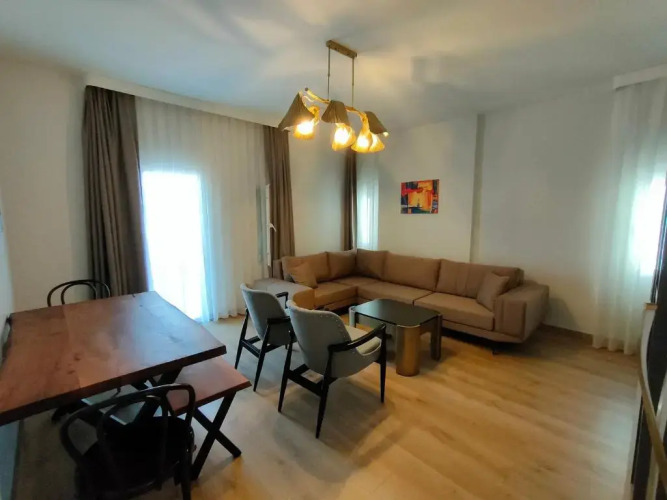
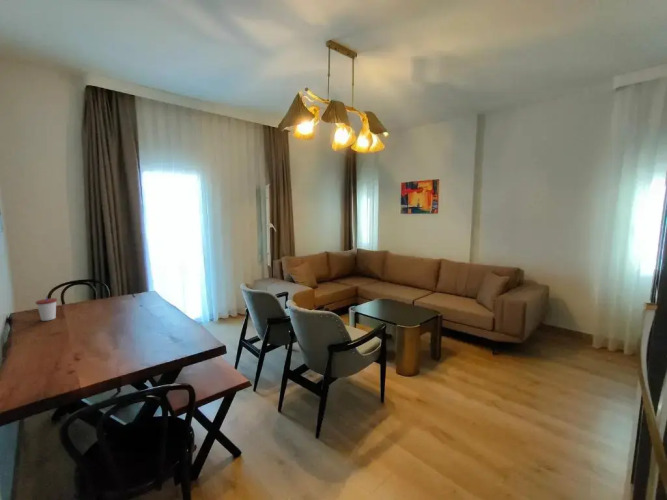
+ cup (47, 307)
